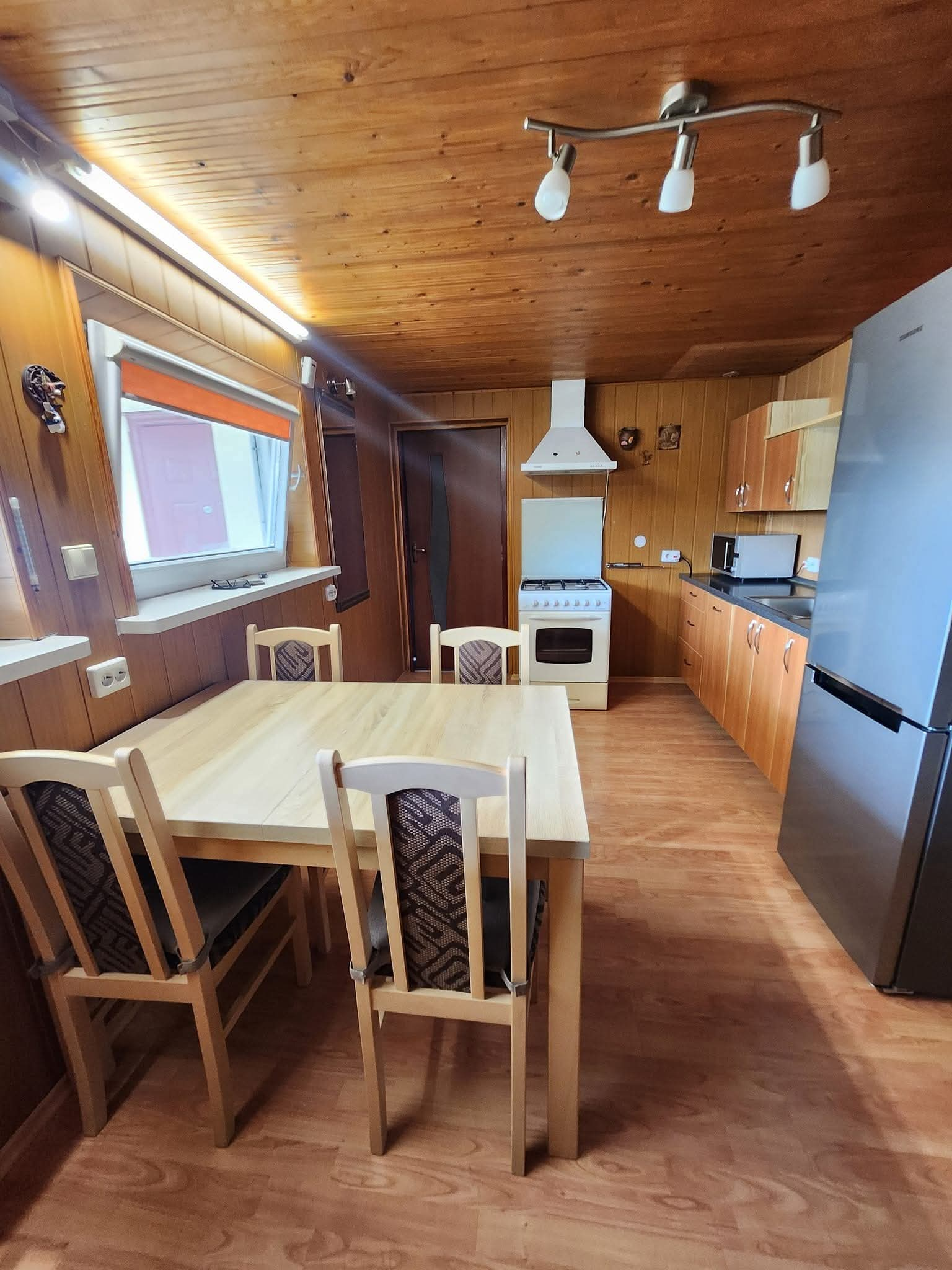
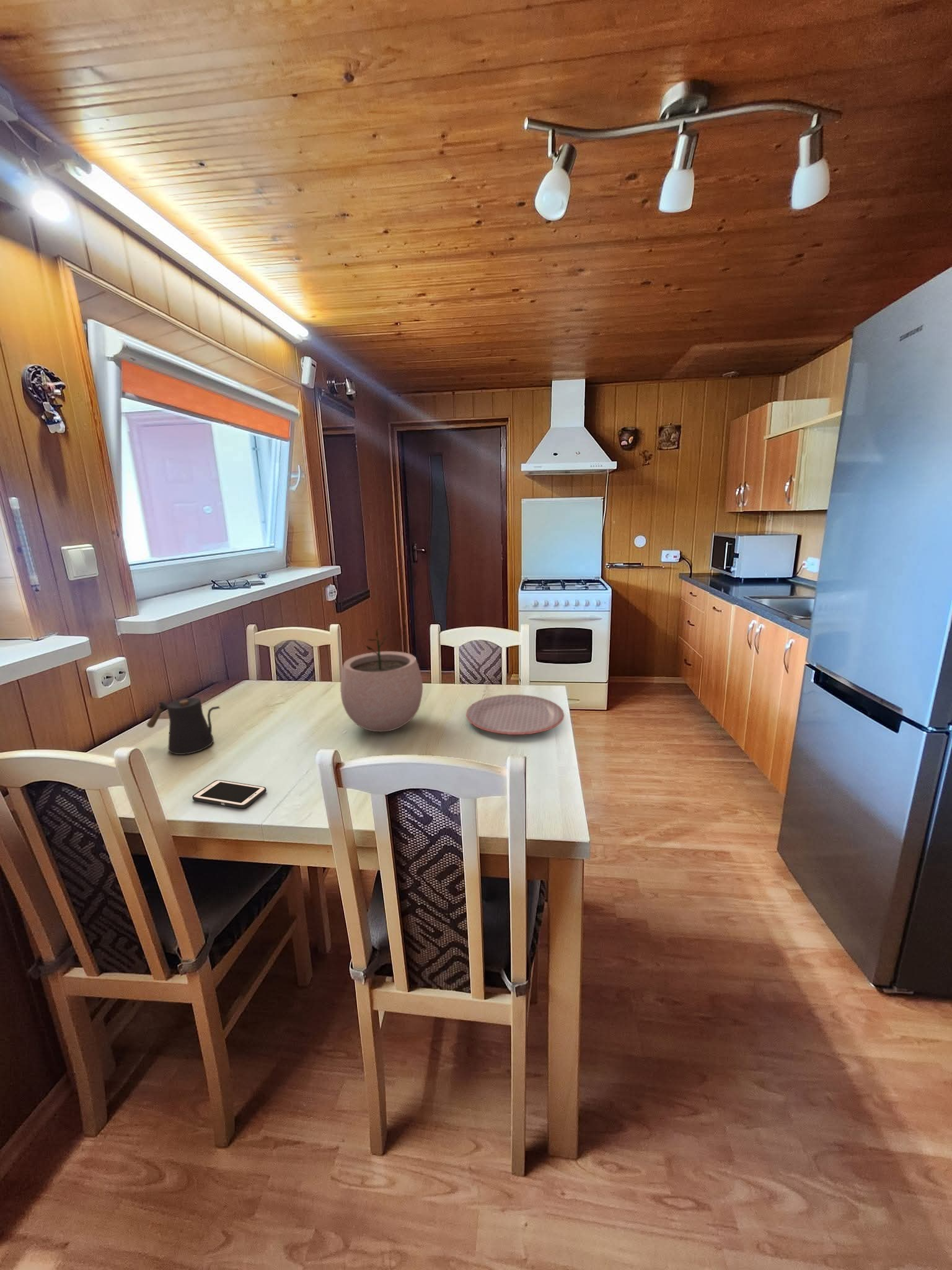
+ plate (514, 716)
+ plant pot (381, 680)
+ kettle (185, 724)
+ cell phone (229, 794)
